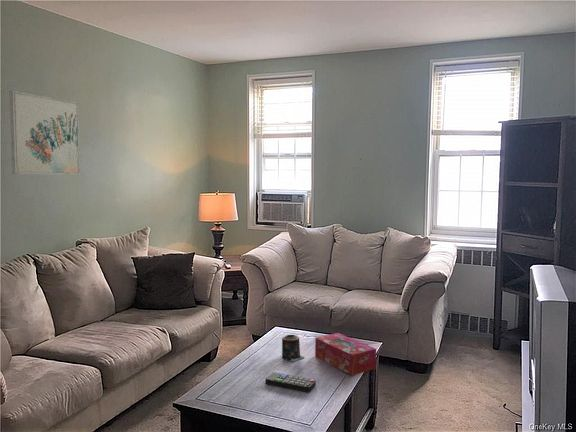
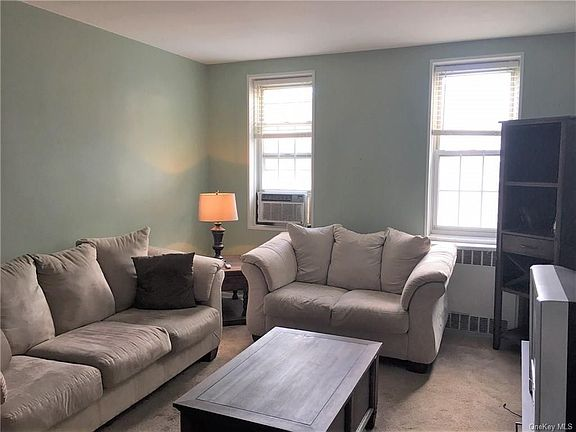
- remote control (290, 381)
- tissue box (344, 352)
- candle (293, 346)
- wall art (47, 136)
